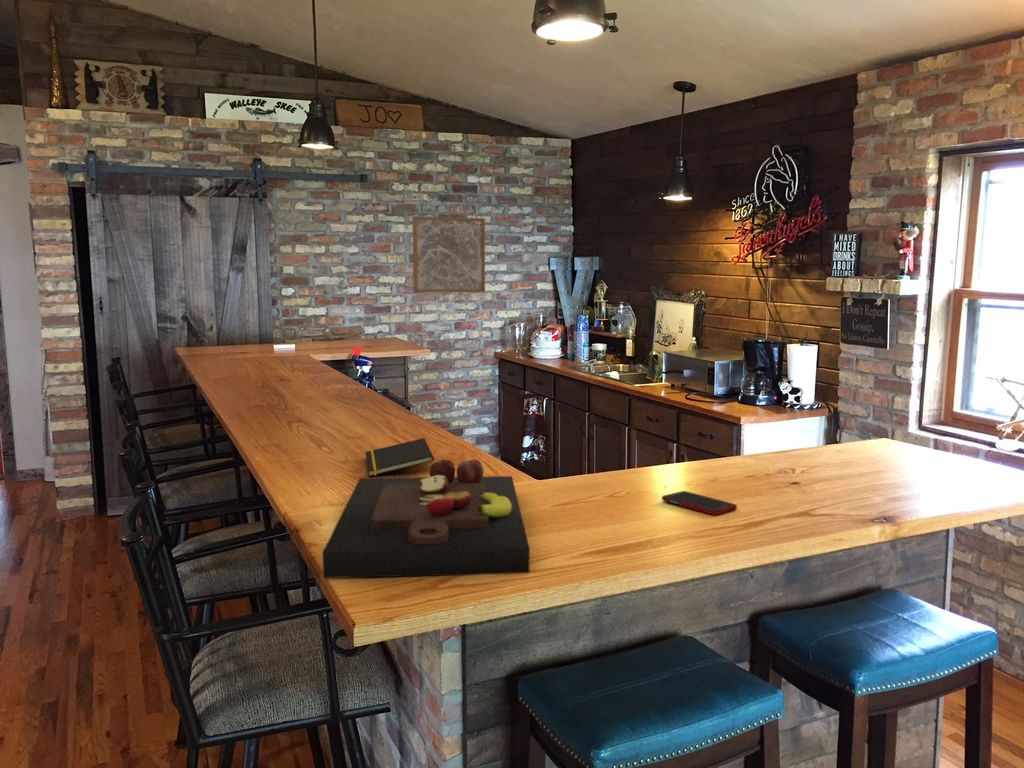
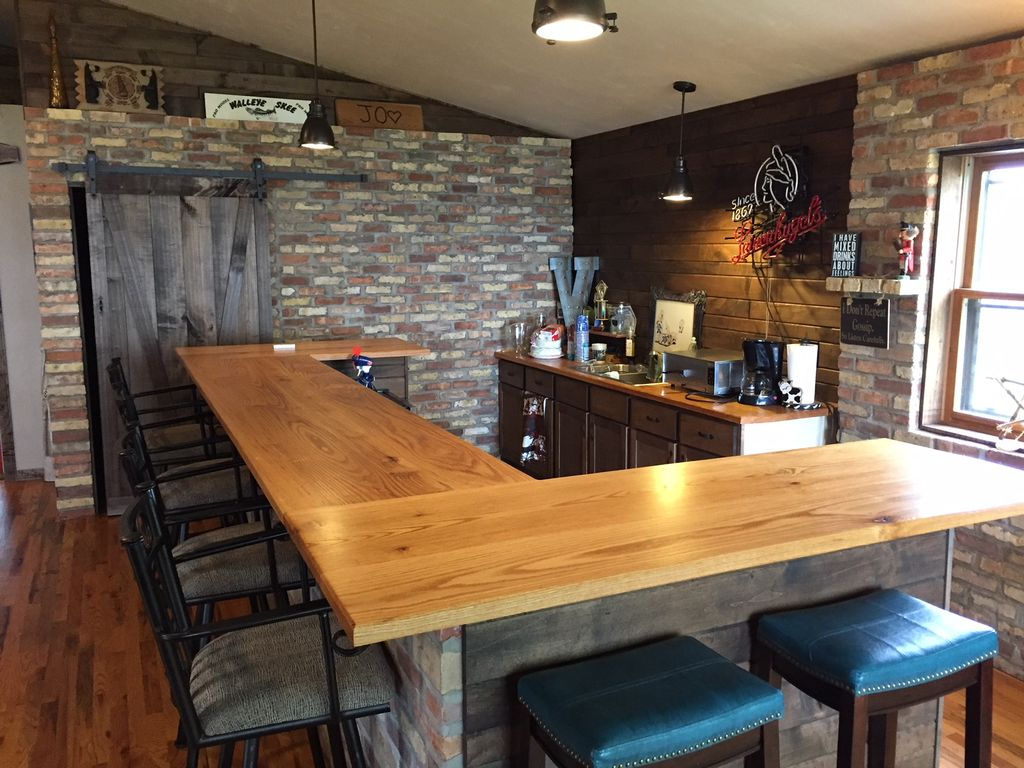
- cell phone (698, 502)
- wall art (449, 255)
- cutting board (432, 504)
- notepad (398, 456)
